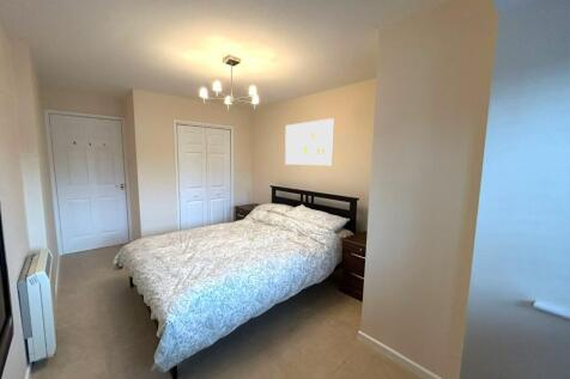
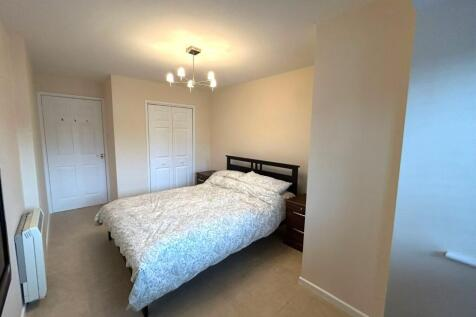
- wall art (307, 143)
